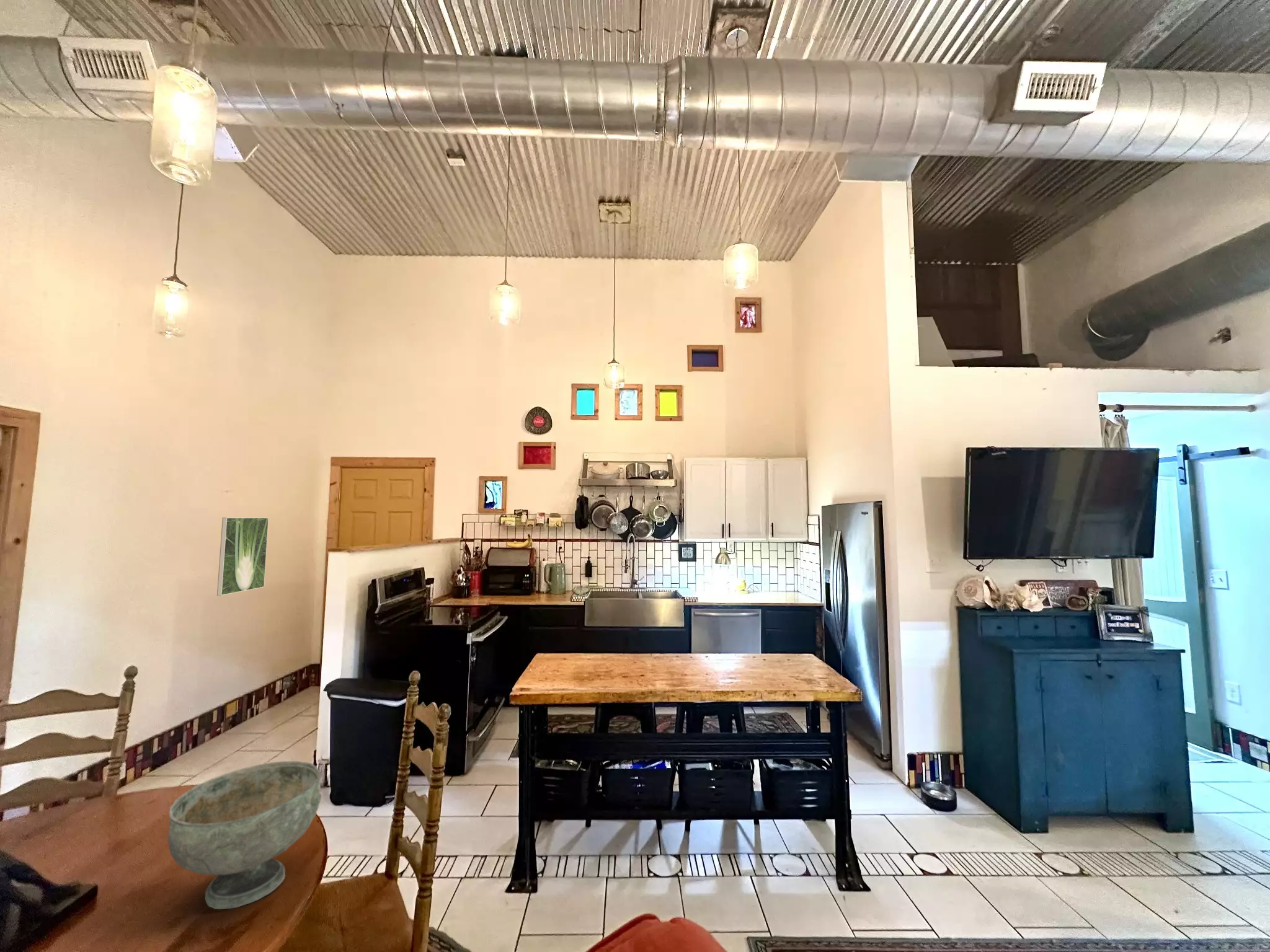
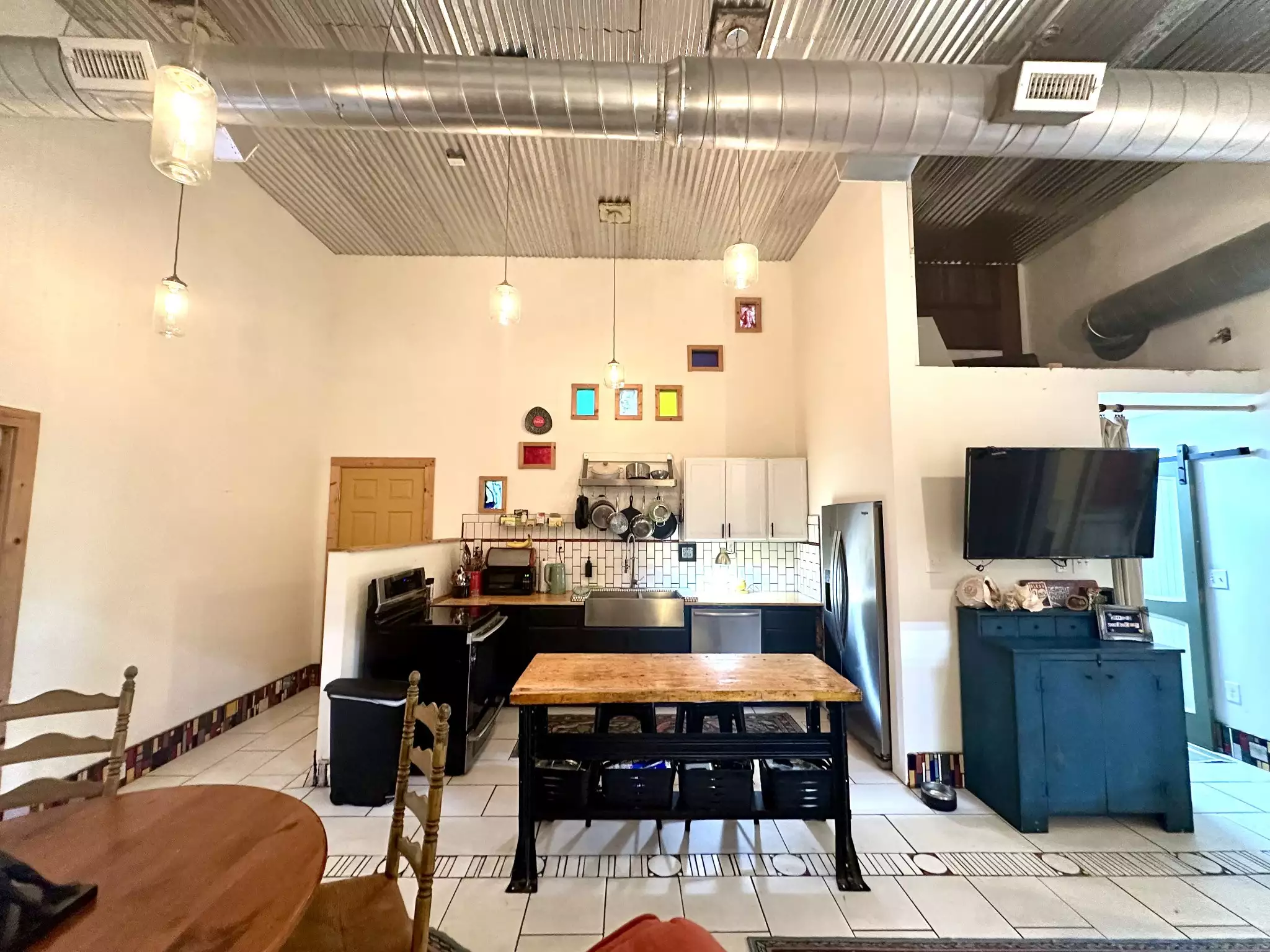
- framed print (244, 554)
- decorative bowl (247, 835)
